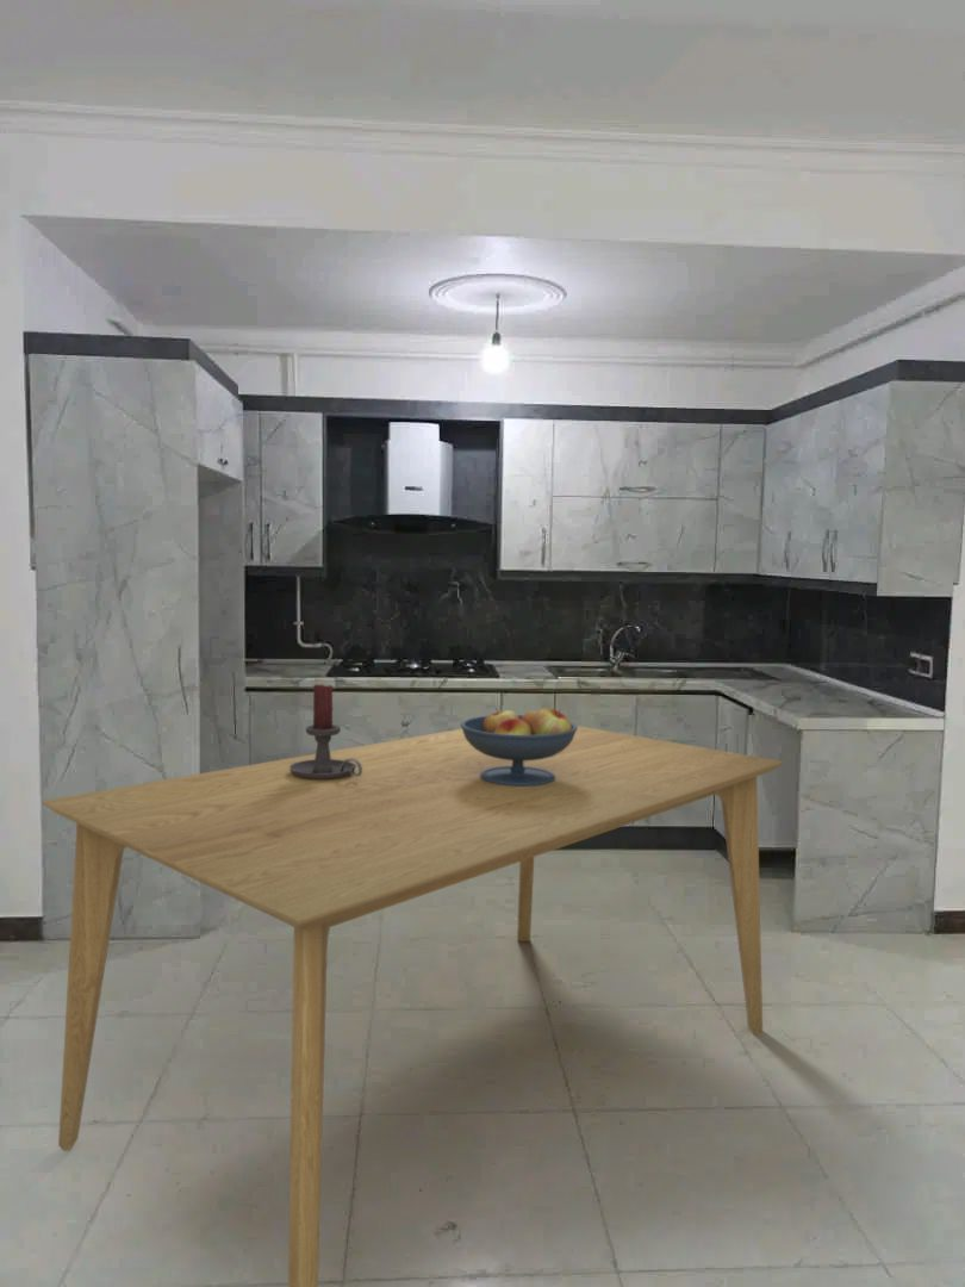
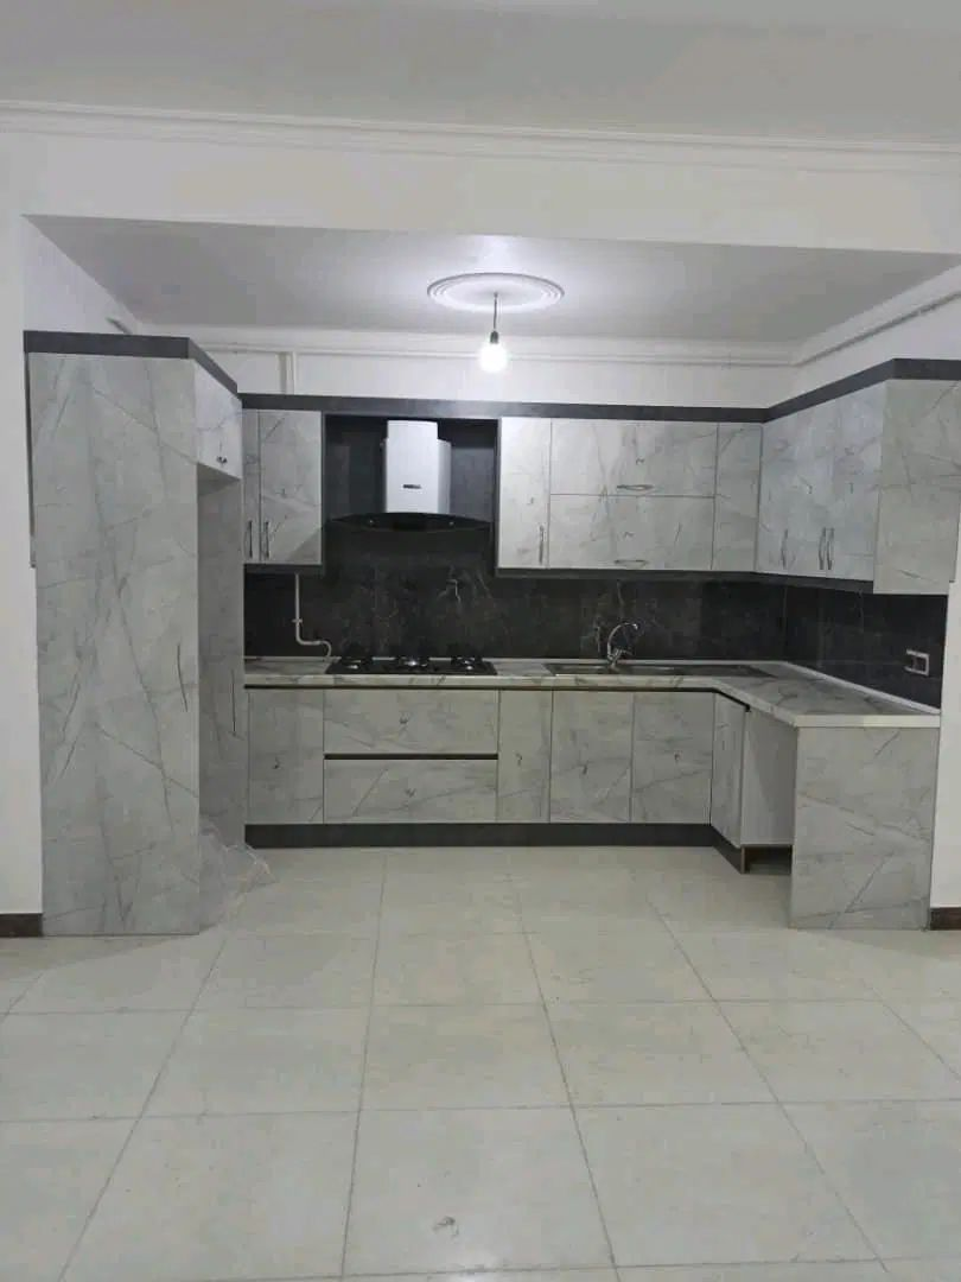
- candle holder (330, 728)
- dining table (442, 888)
- fruit bowl (518, 740)
